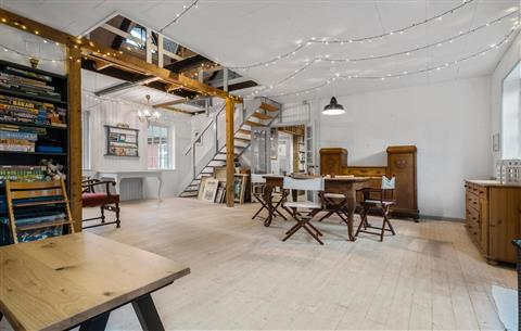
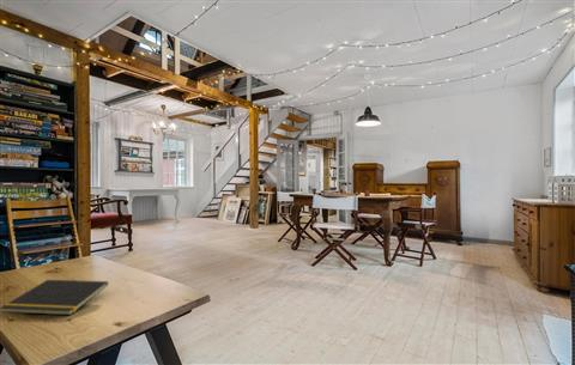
+ notepad (58, 296)
